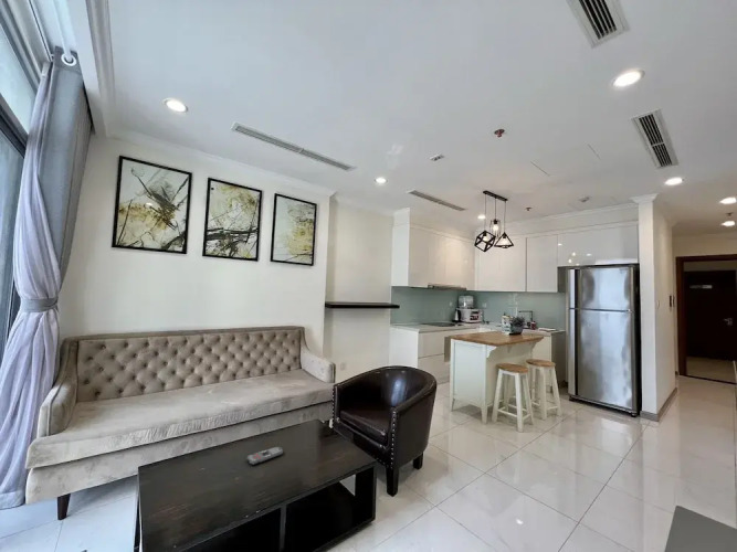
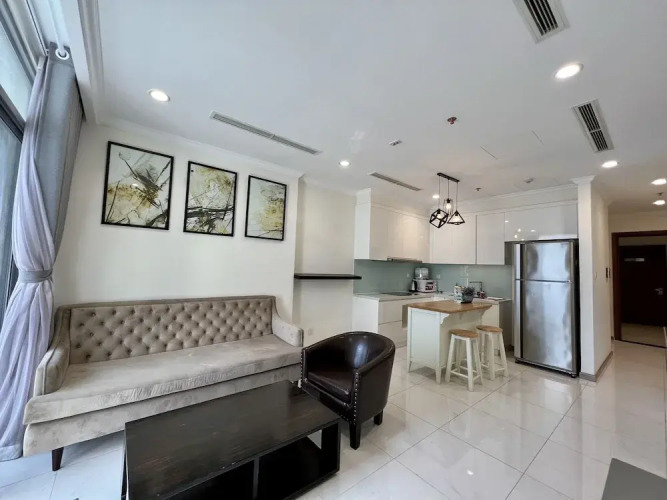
- remote control (265, 455)
